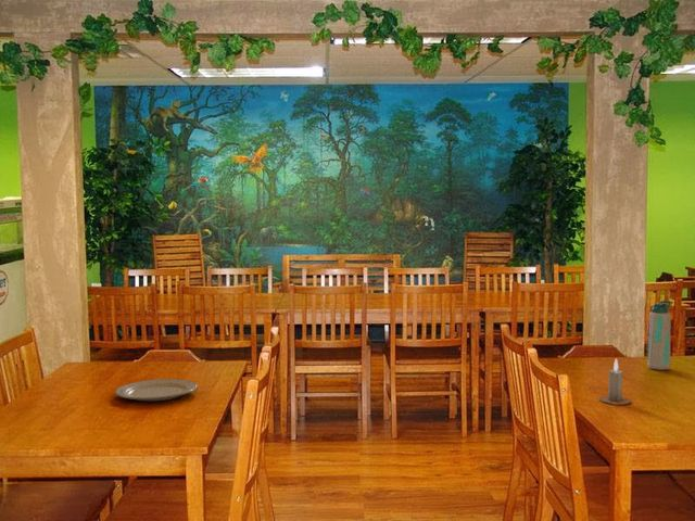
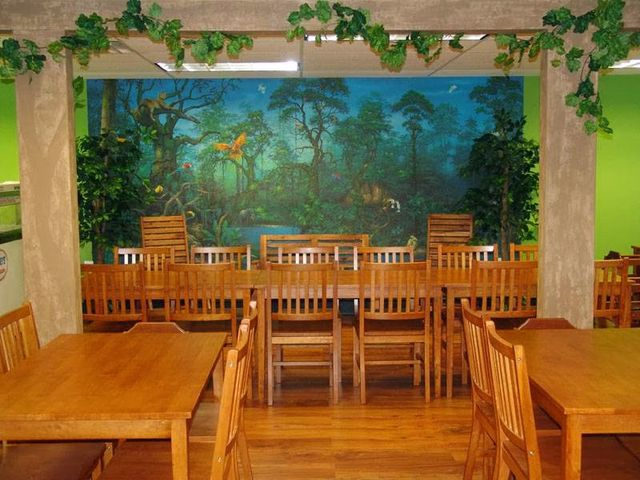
- water bottle (660, 334)
- chinaware (156, 391)
- candle (615, 379)
